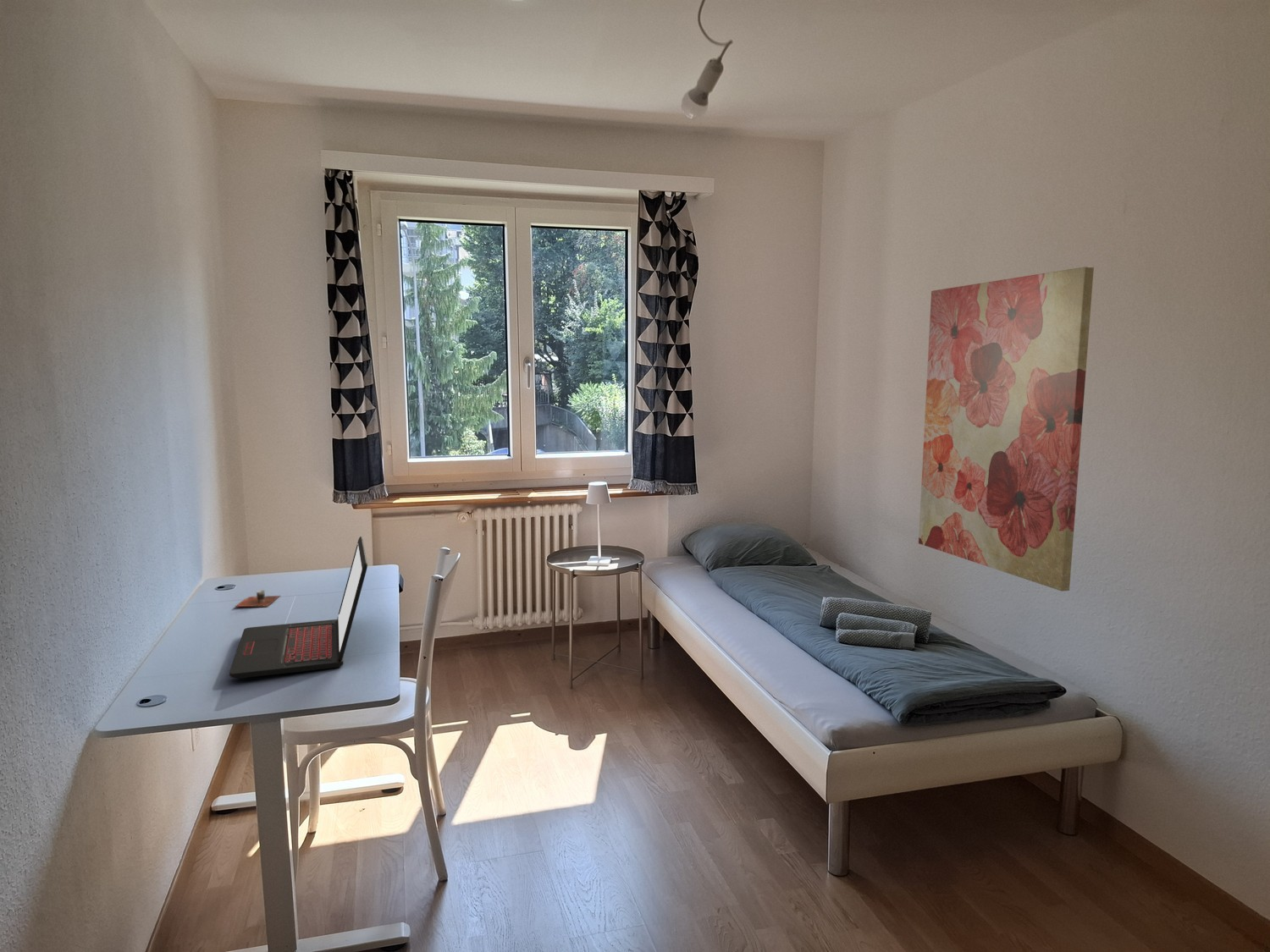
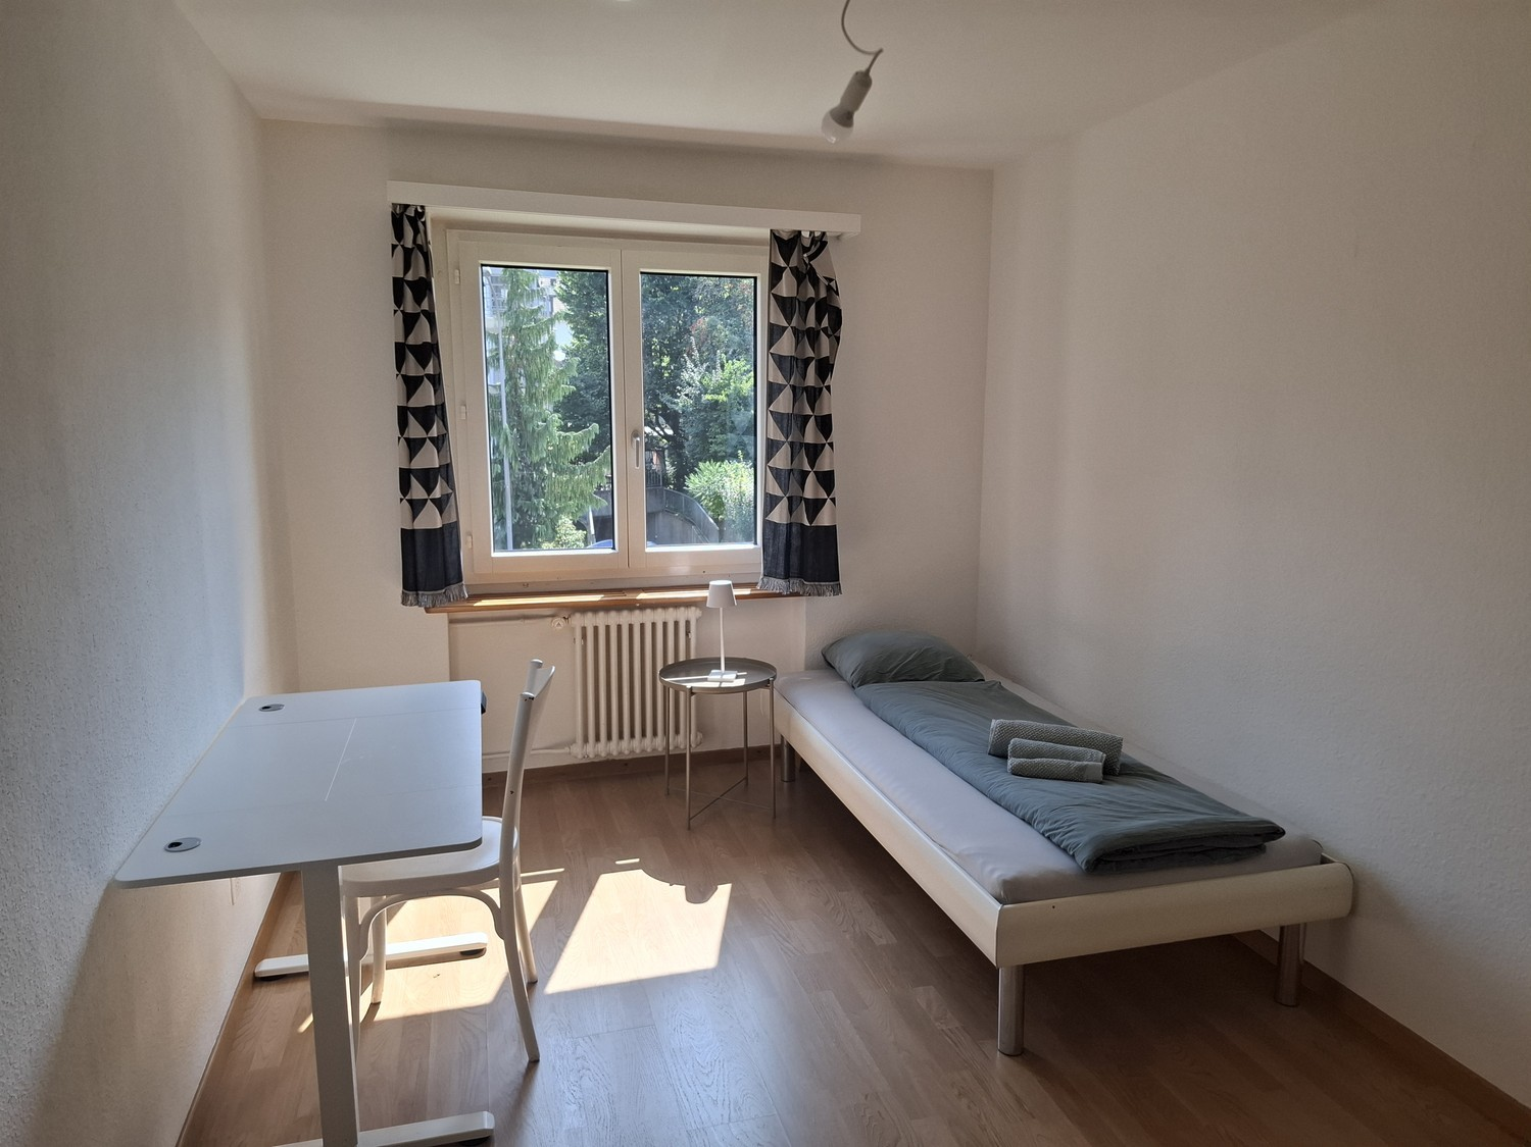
- wall art (993, 425)
- cup (258, 596)
- laptop (304, 622)
